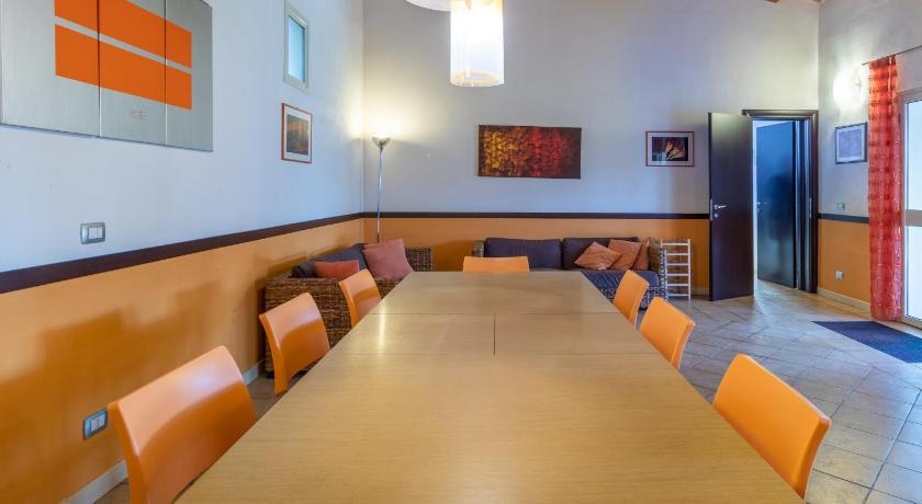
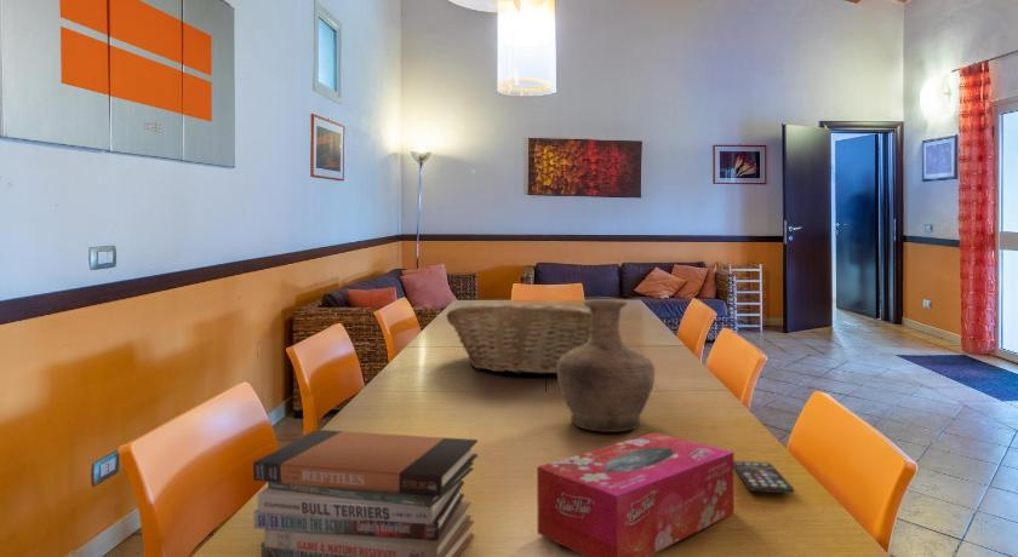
+ tissue box (639, 490)
+ vase (605, 362)
+ fruit basket (525, 334)
+ book stack (370, 498)
+ smartphone (760, 476)
